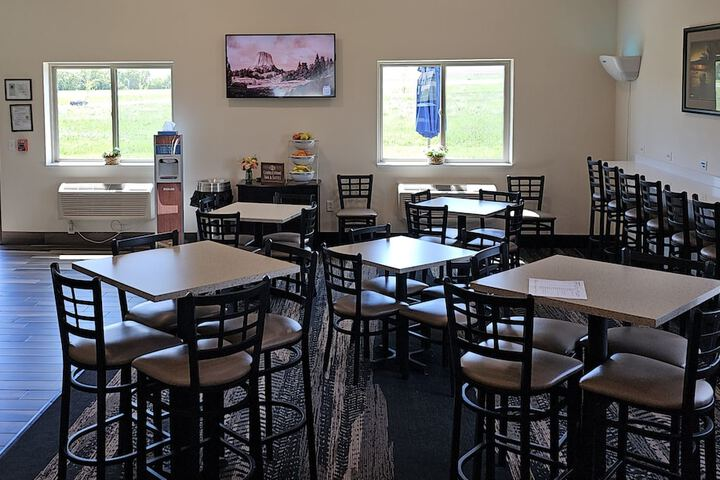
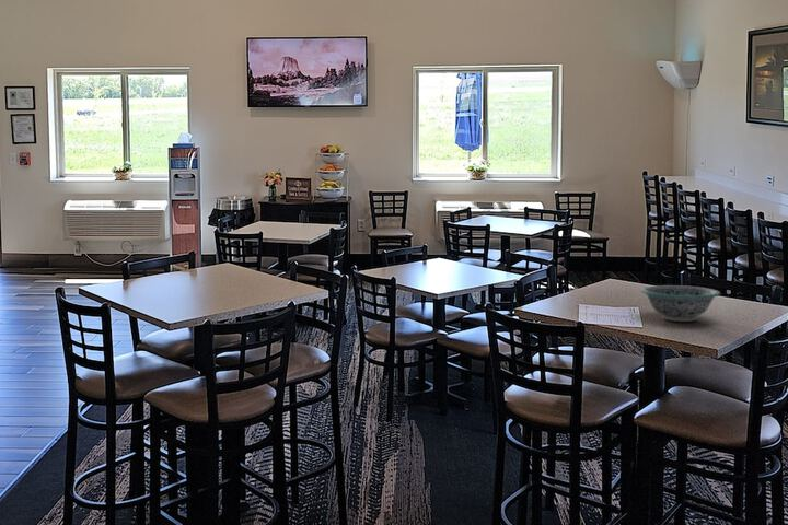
+ decorative bowl (679, 304)
